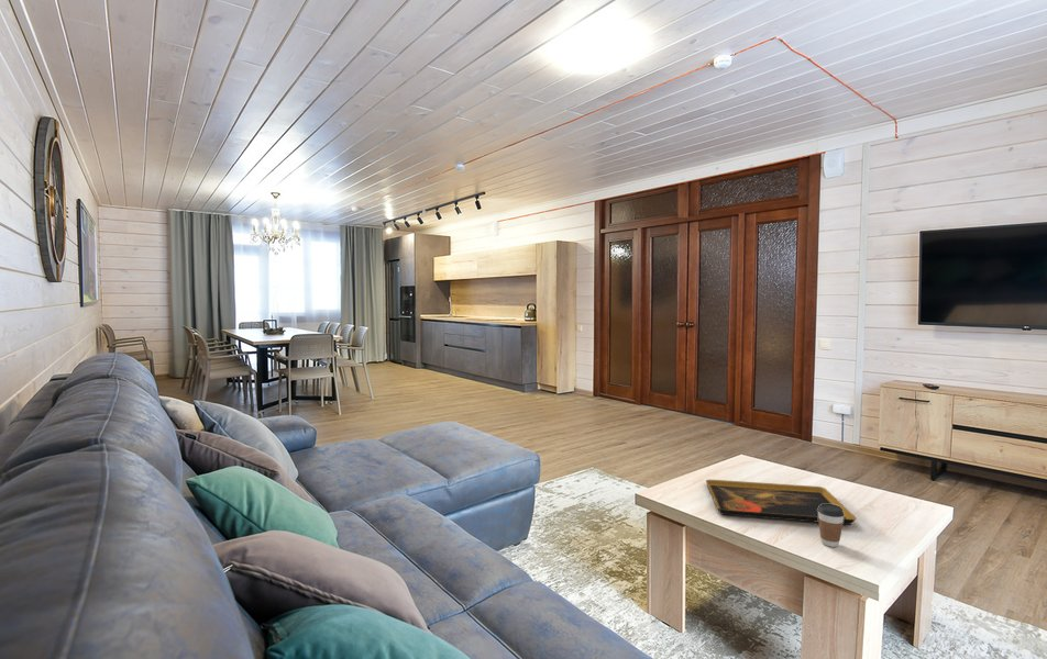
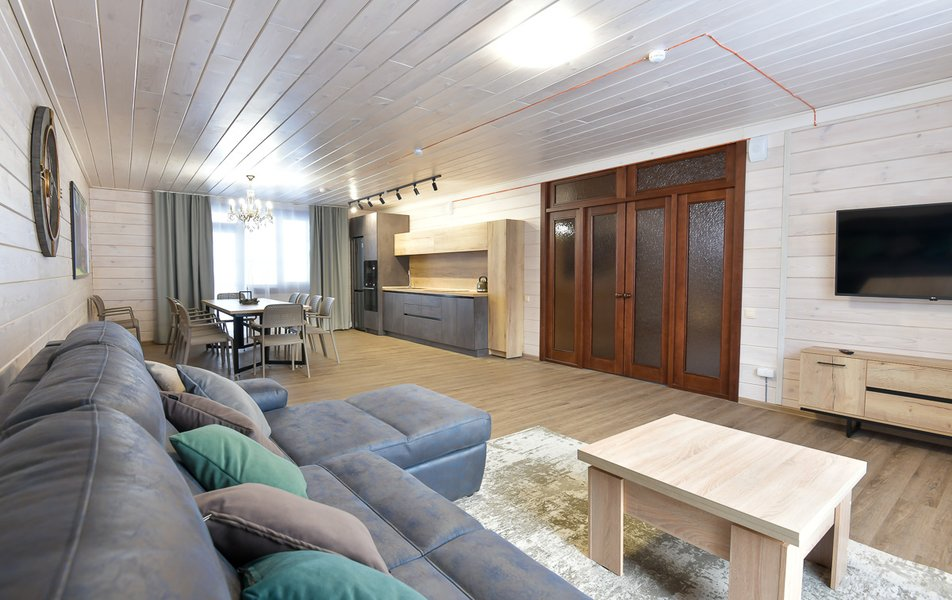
- decorative tray (773, 500)
- coffee cup (830, 525)
